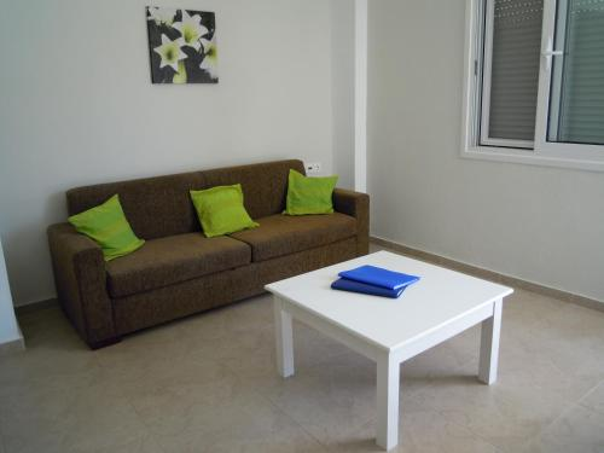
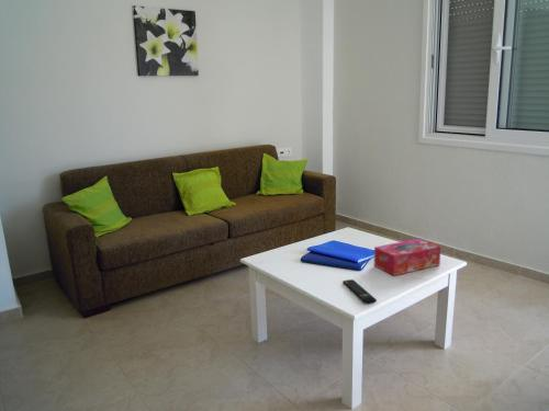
+ tissue box (406, 255)
+ remote control (358, 290)
